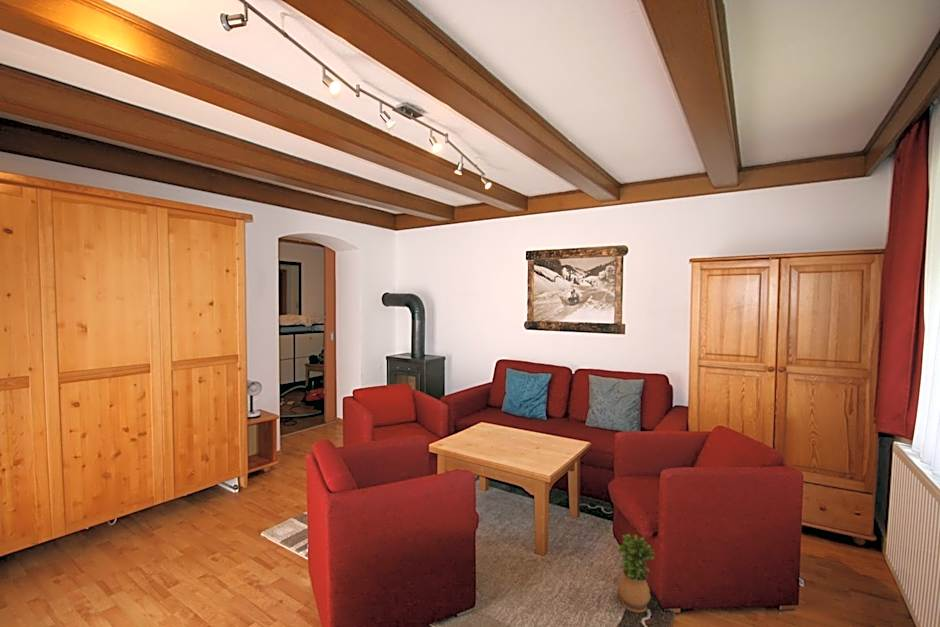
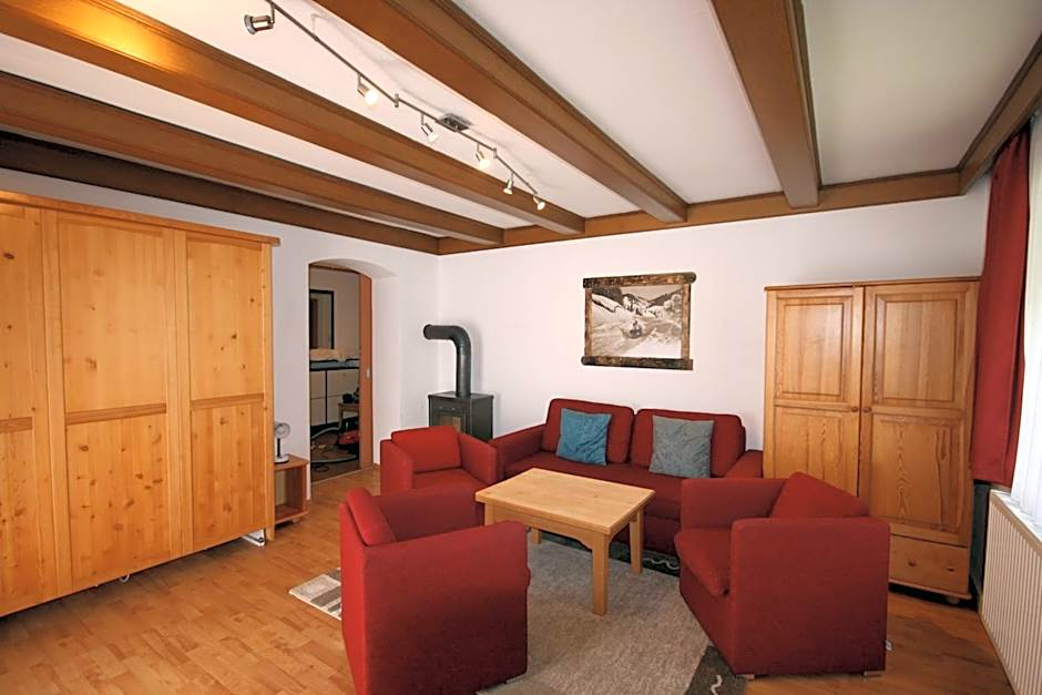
- potted plant (636, 567)
